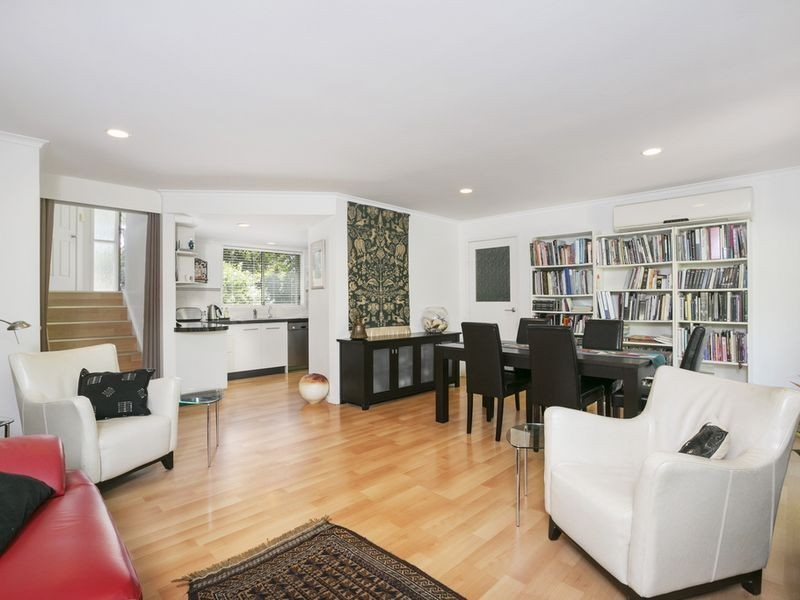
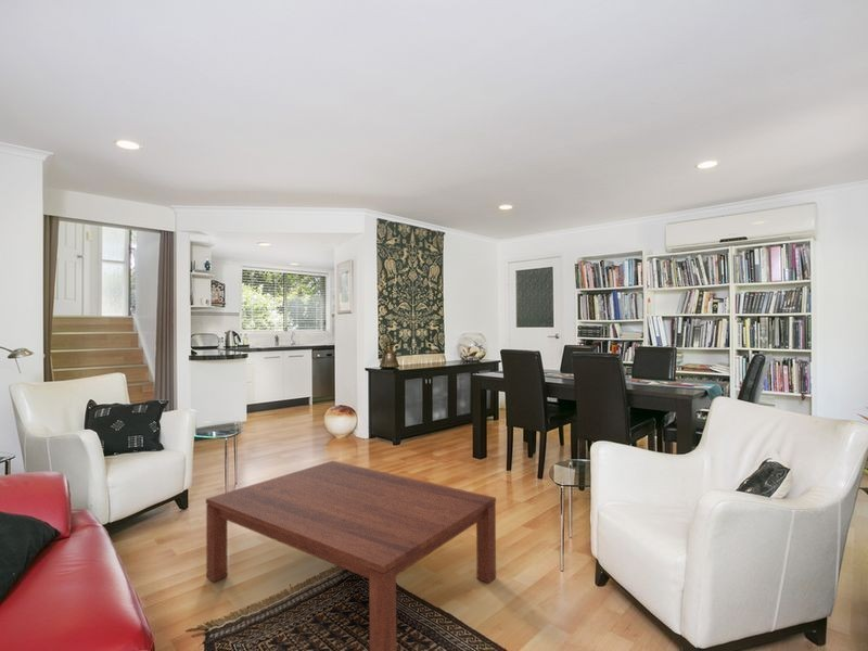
+ coffee table (350, 537)
